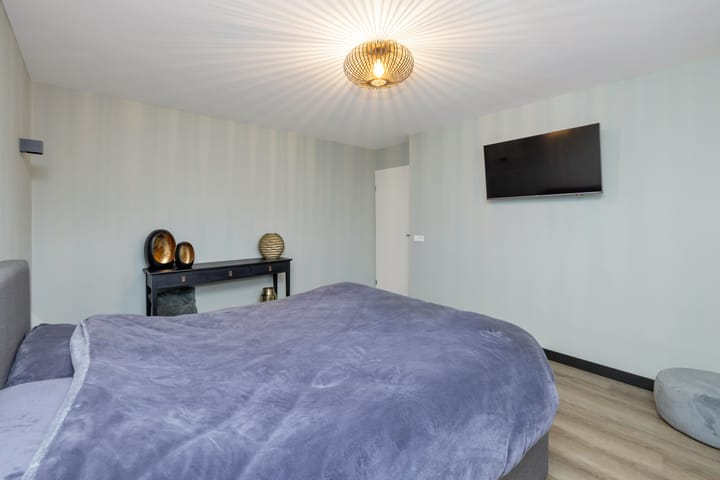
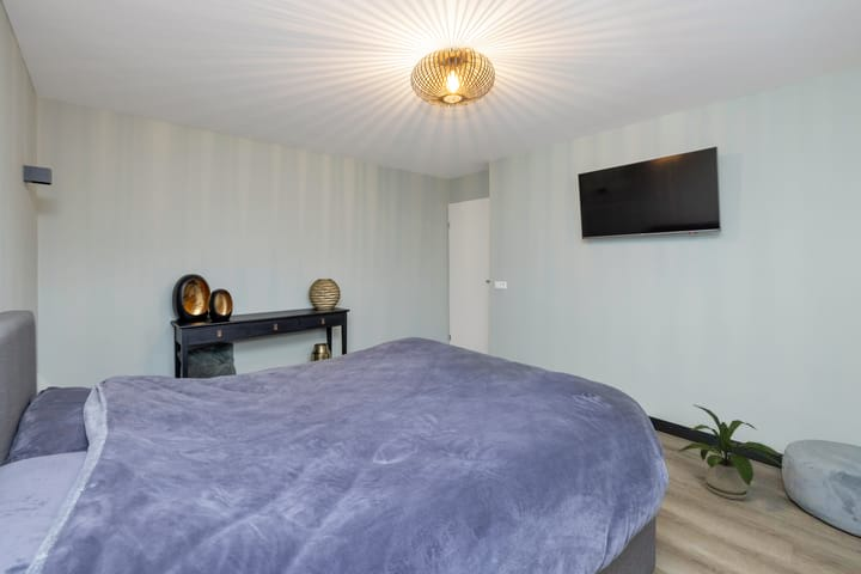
+ house plant (728, 454)
